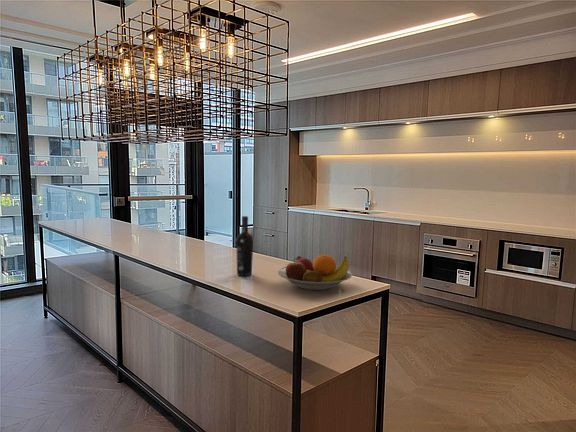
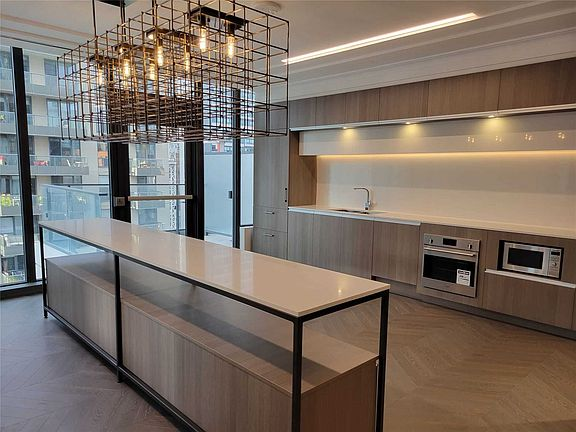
- wine bottle (244, 245)
- fruit bowl (314, 269)
